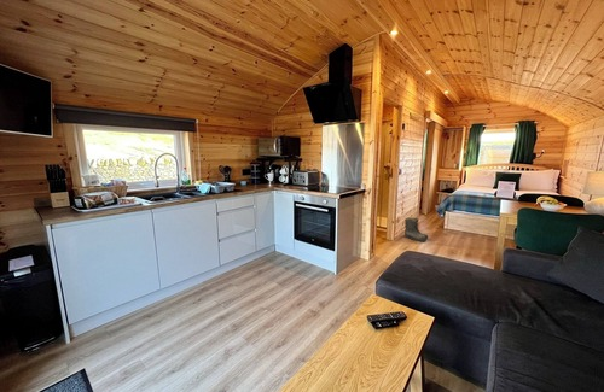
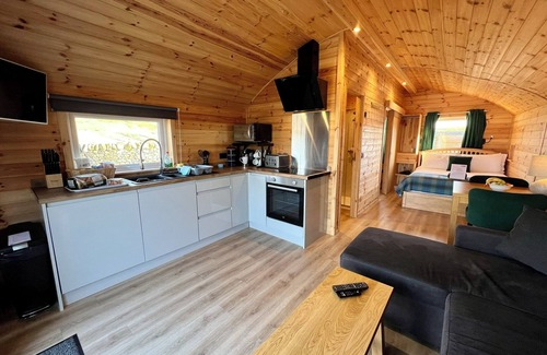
- boots (416, 228)
